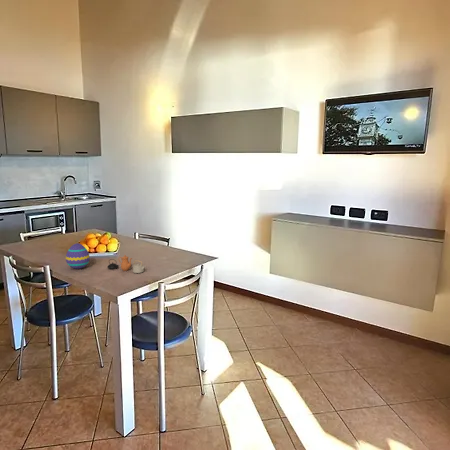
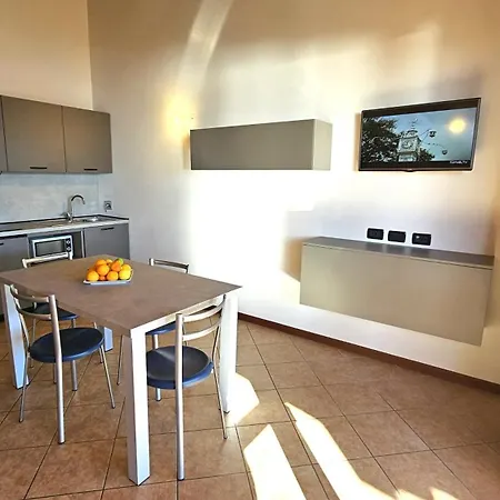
- teapot (126, 262)
- decorative egg (77, 255)
